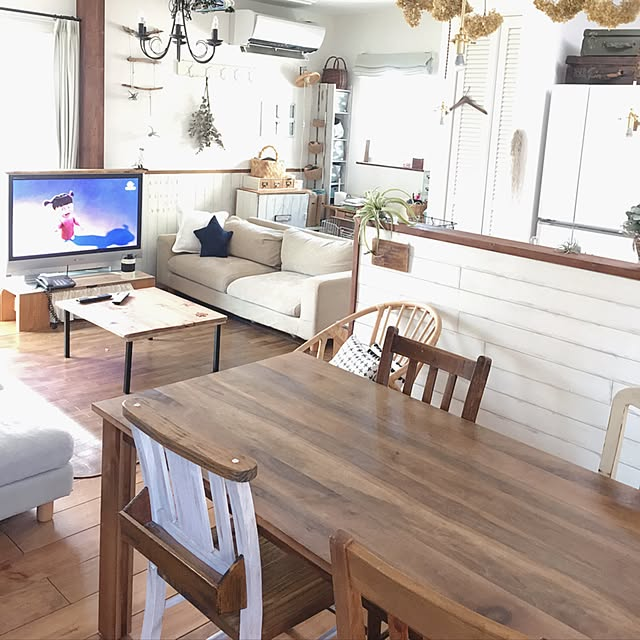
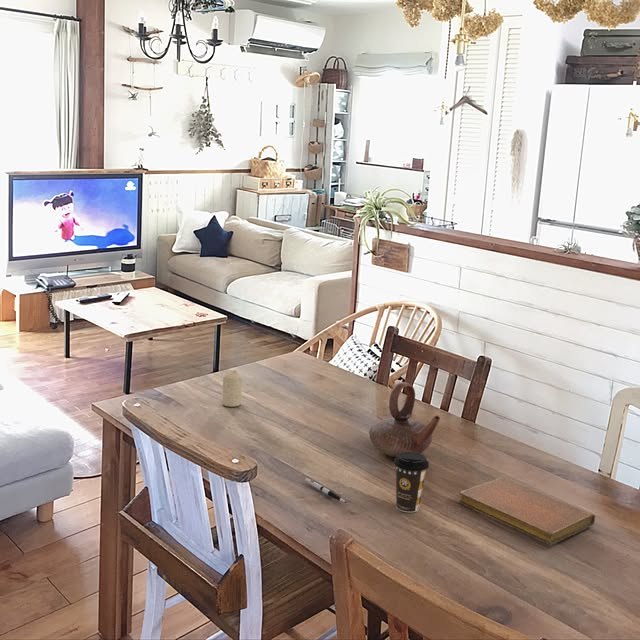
+ teapot (409, 421)
+ notebook (525, 508)
+ pen (325, 490)
+ coffee cup (409, 482)
+ candle (232, 387)
